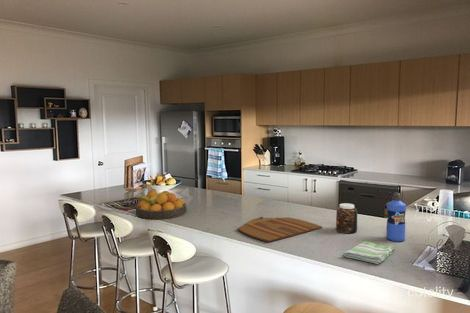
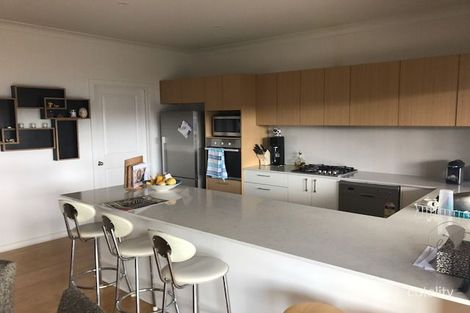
- fruit bowl (161, 202)
- water bottle (396, 215)
- dish towel (369, 250)
- jar (346, 217)
- cutting board (273, 225)
